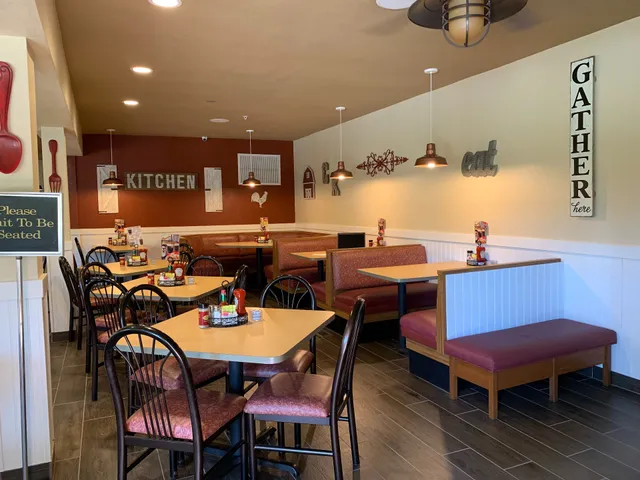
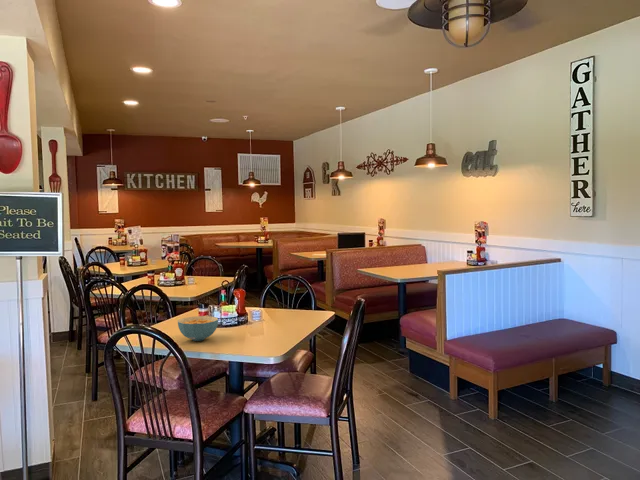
+ cereal bowl (198, 329)
